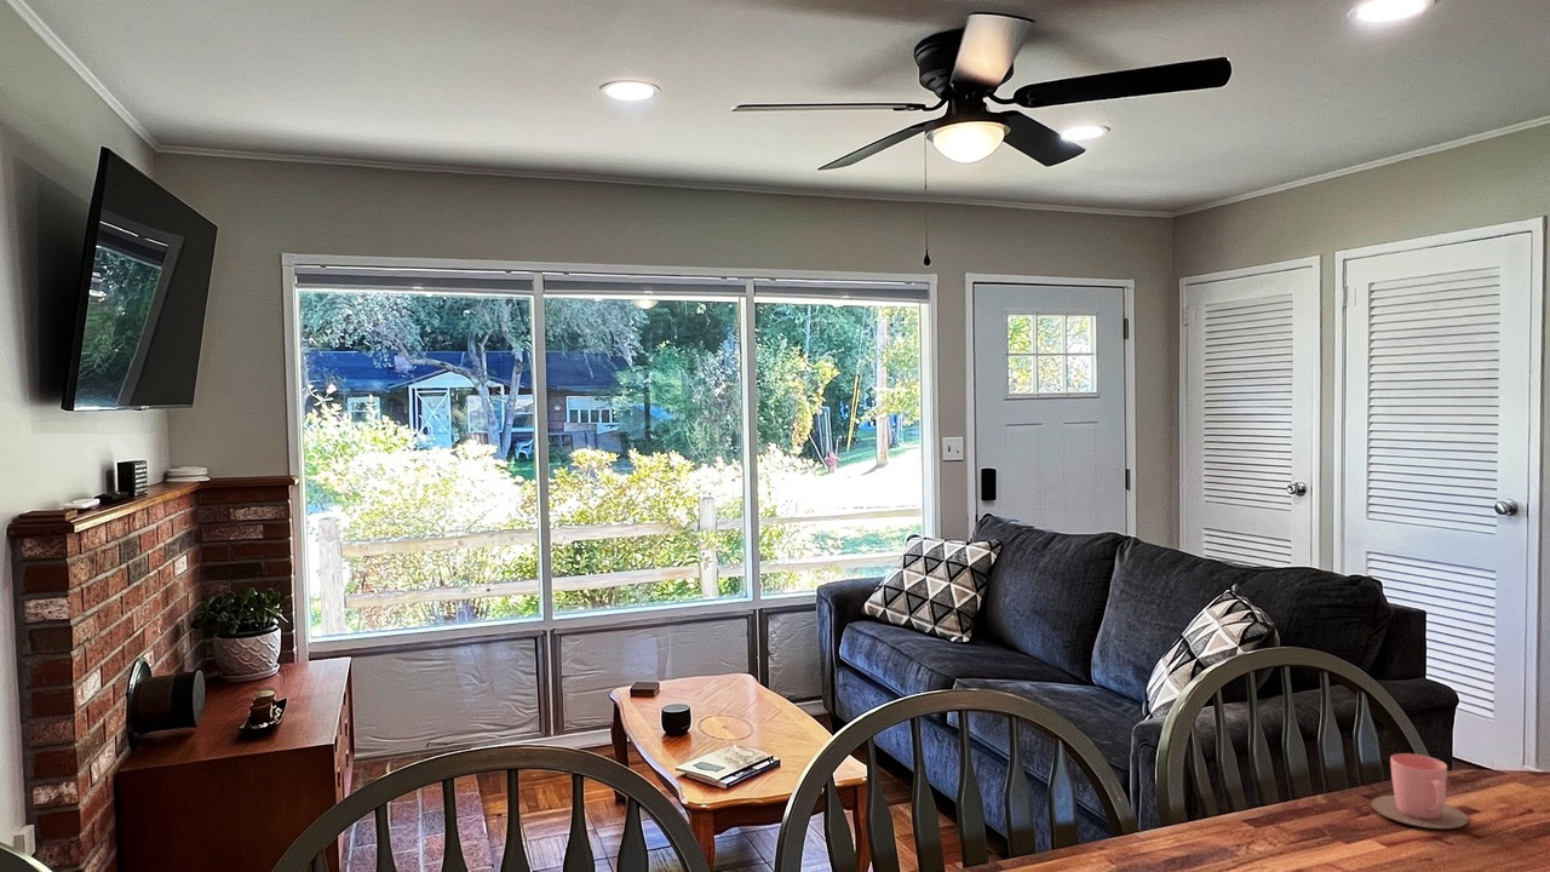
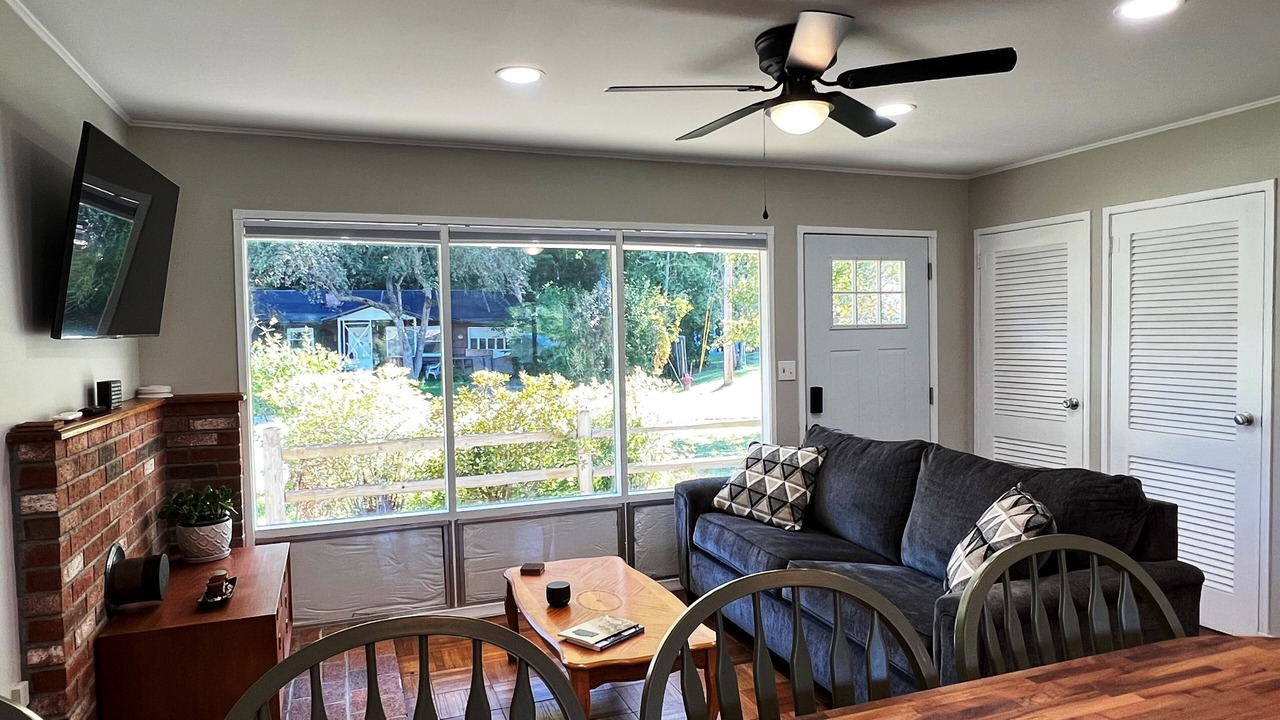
- cup (1418, 787)
